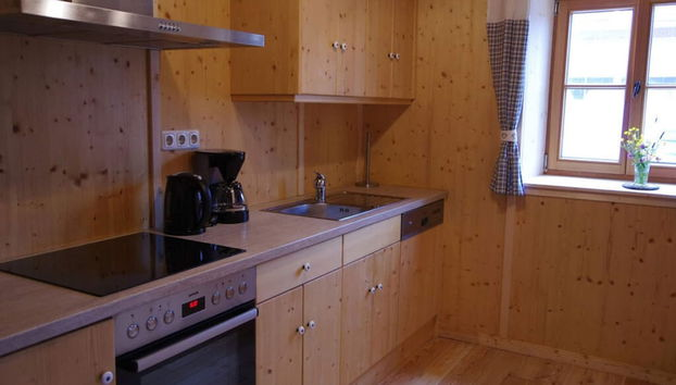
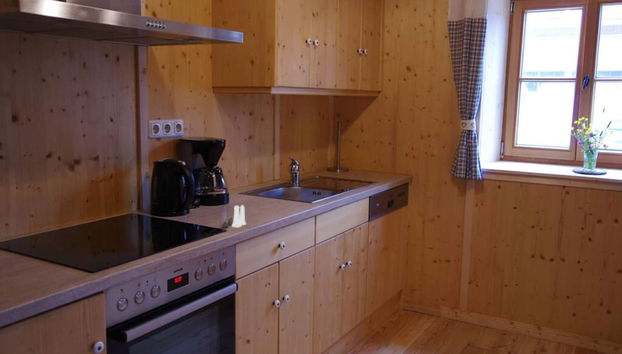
+ salt and pepper shaker set (234, 214)
